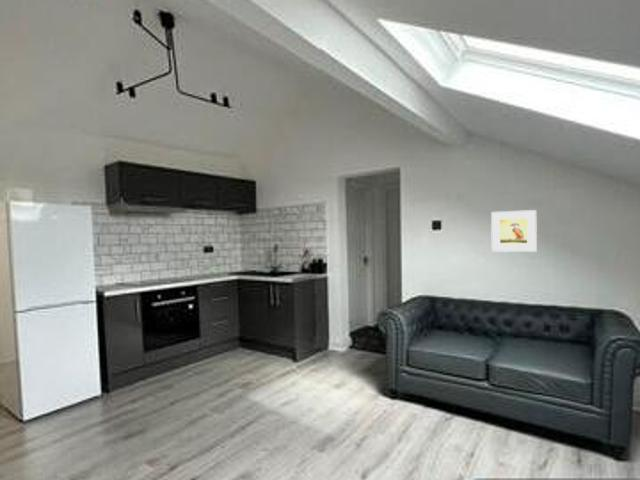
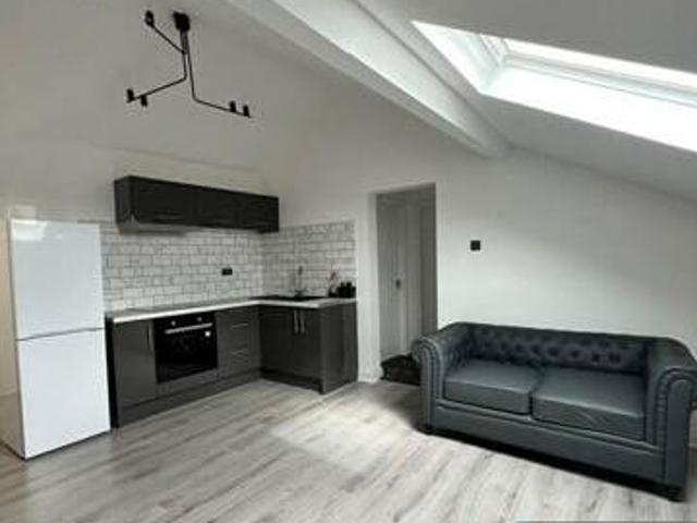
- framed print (513, 231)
